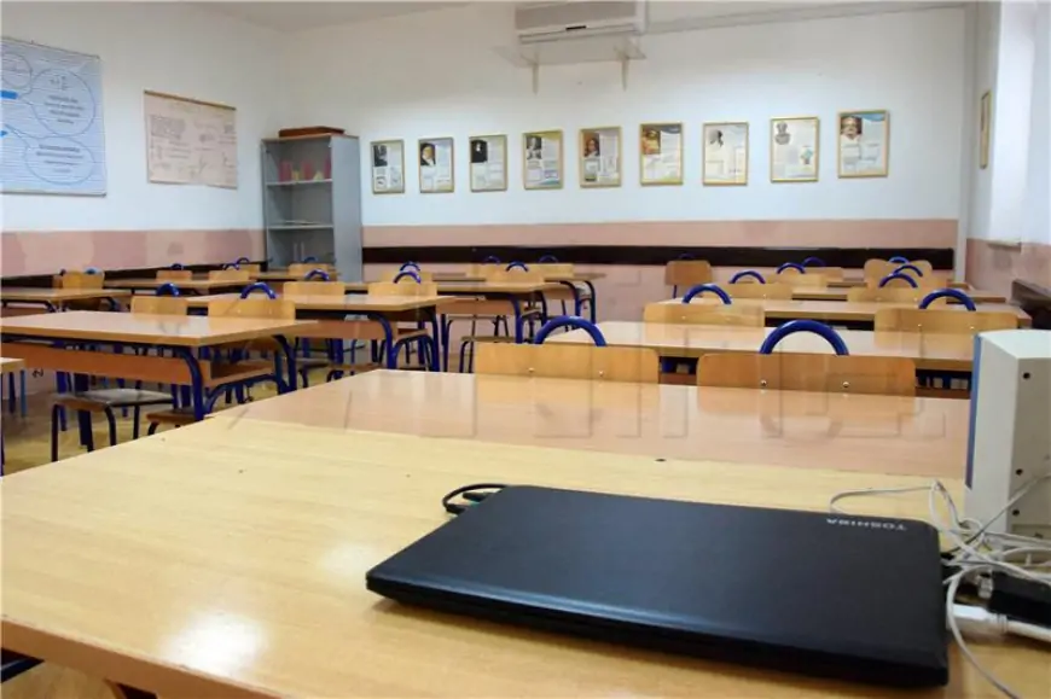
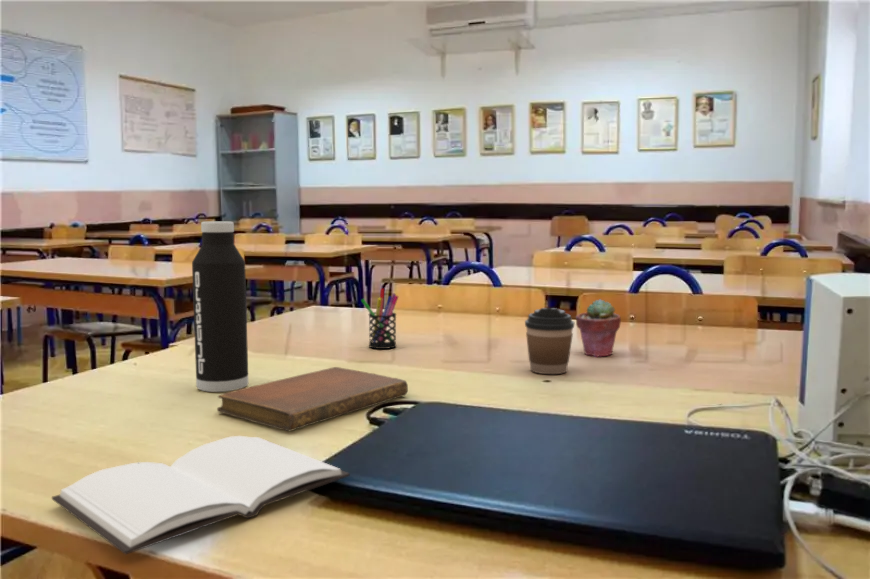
+ pen holder (379, 317)
+ notebook (316, 394)
+ potted succulent (598, 327)
+ book (207, 481)
+ coffee cup (549, 338)
+ water bottle (219, 304)
